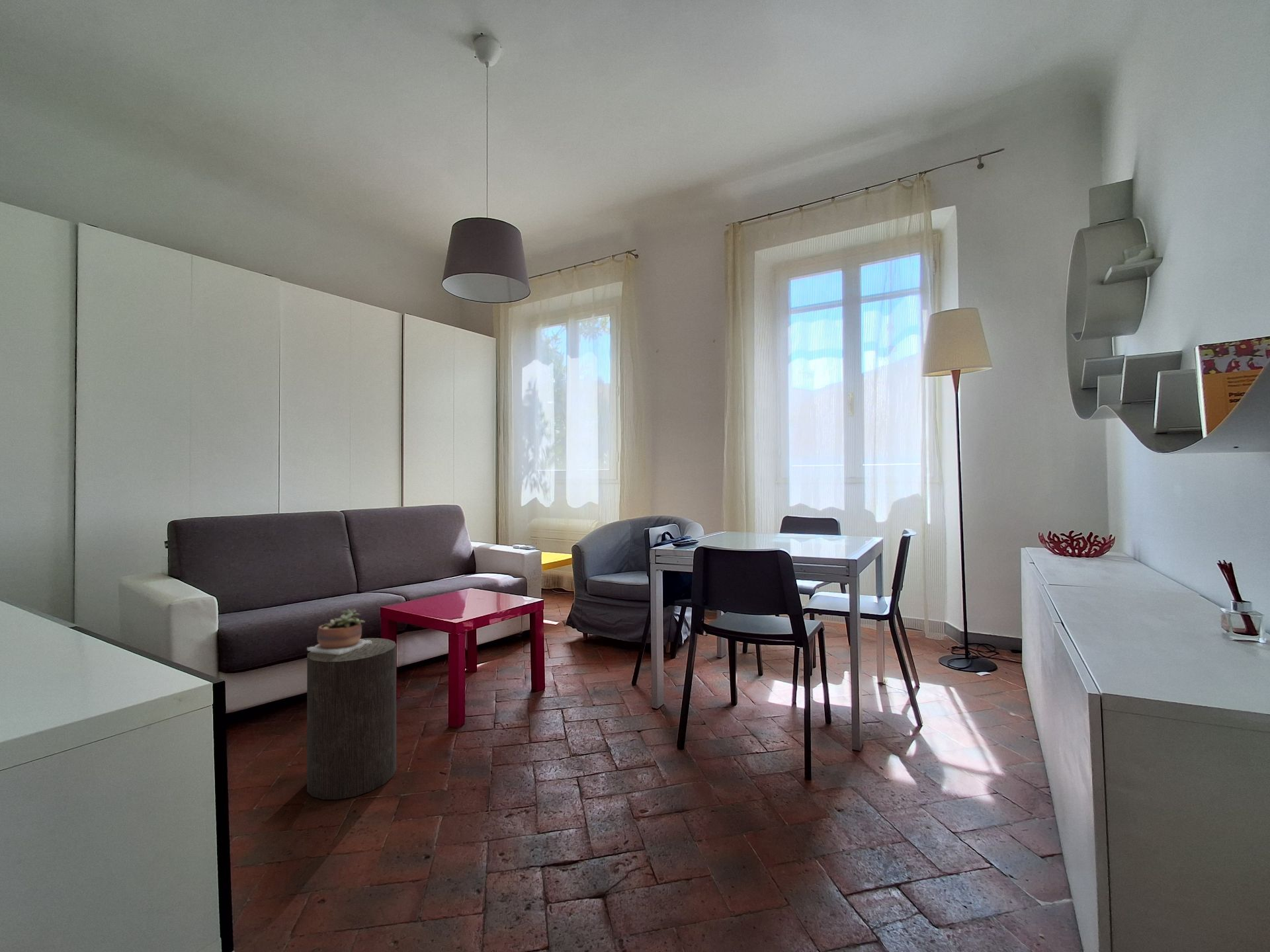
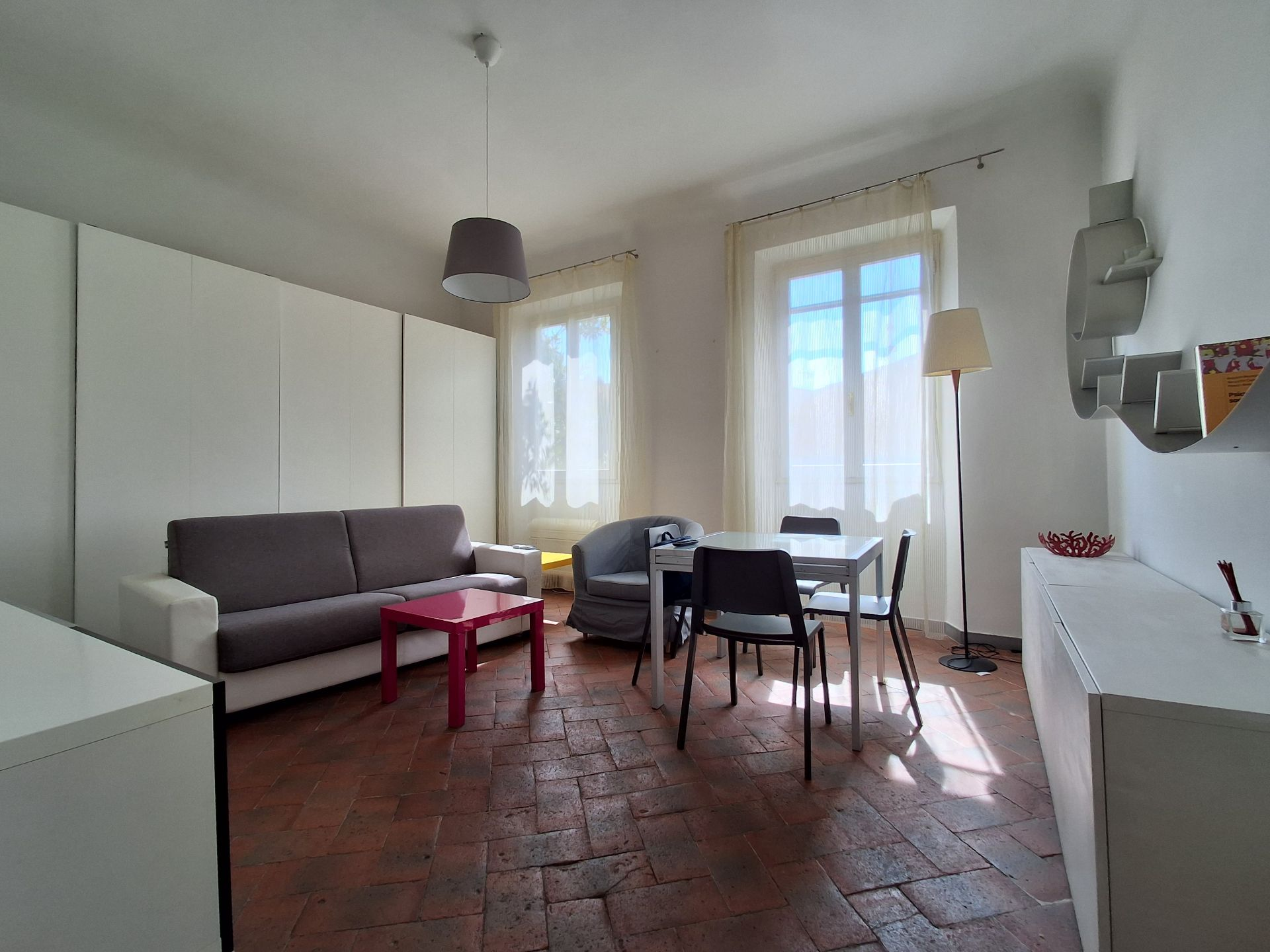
- succulent plant (340, 628)
- stool (353, 713)
